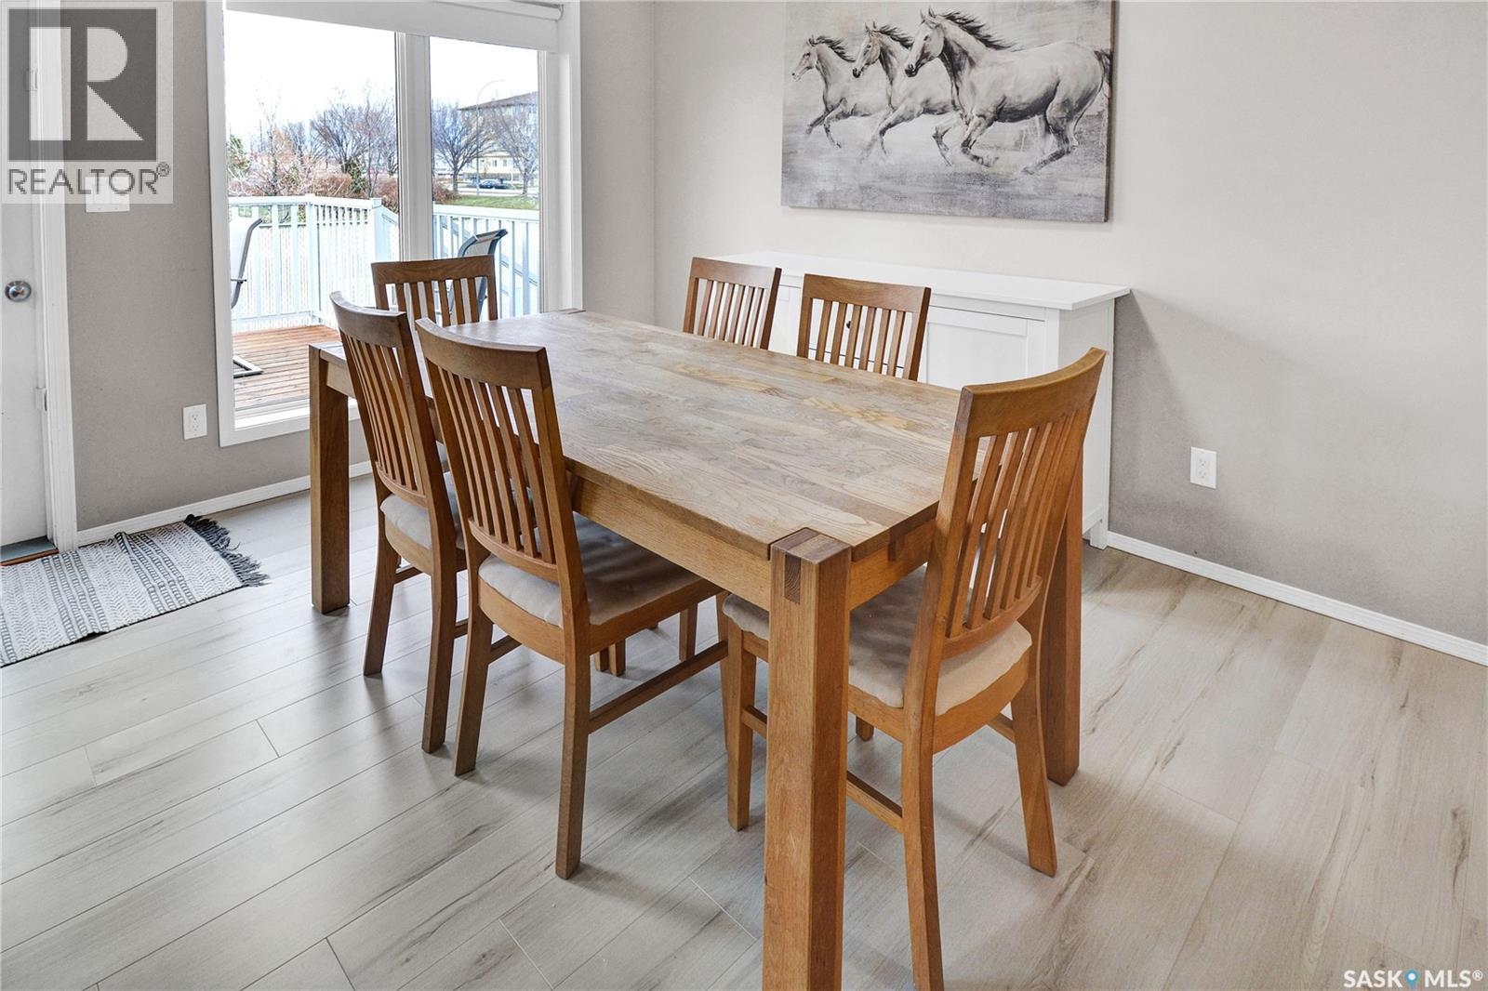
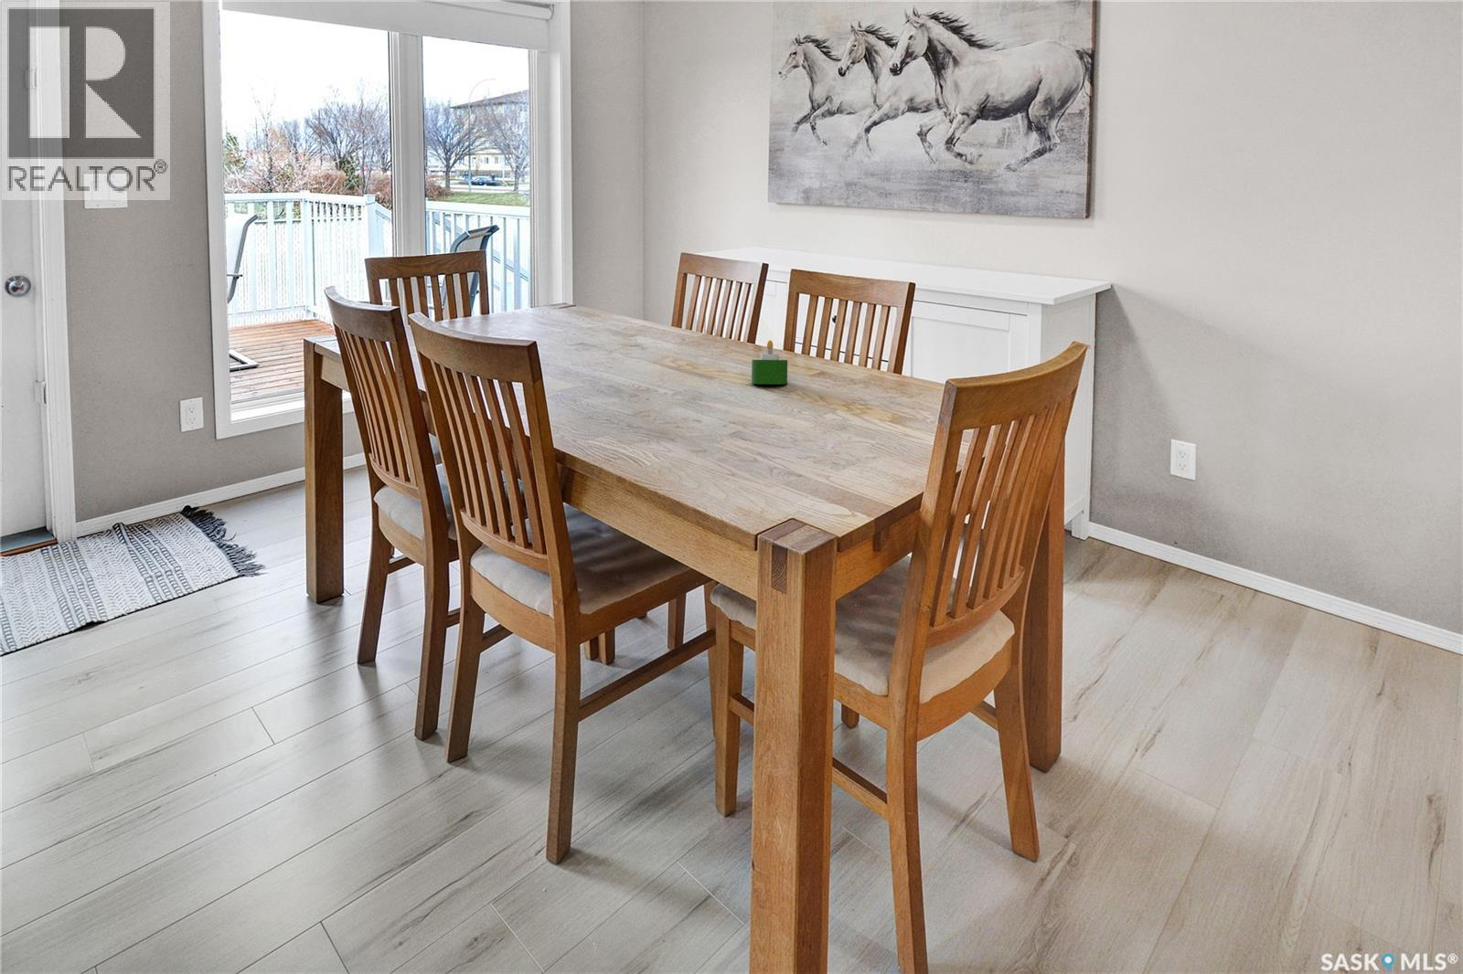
+ candle (769, 362)
